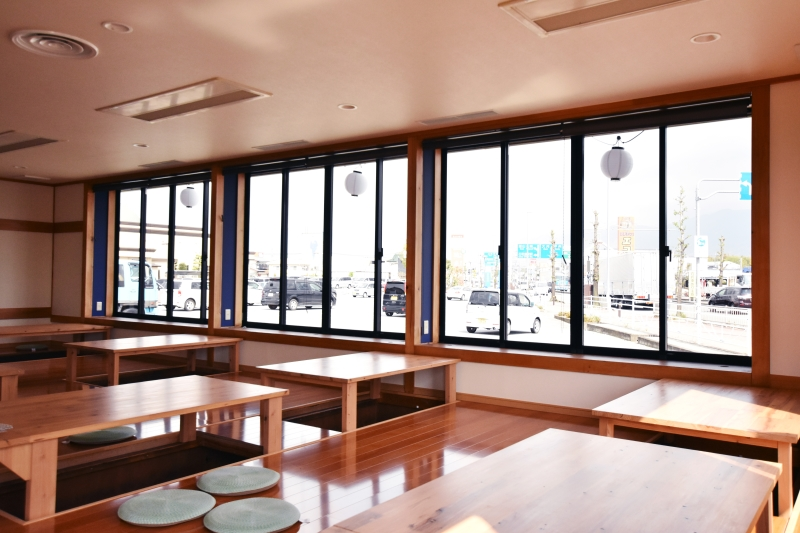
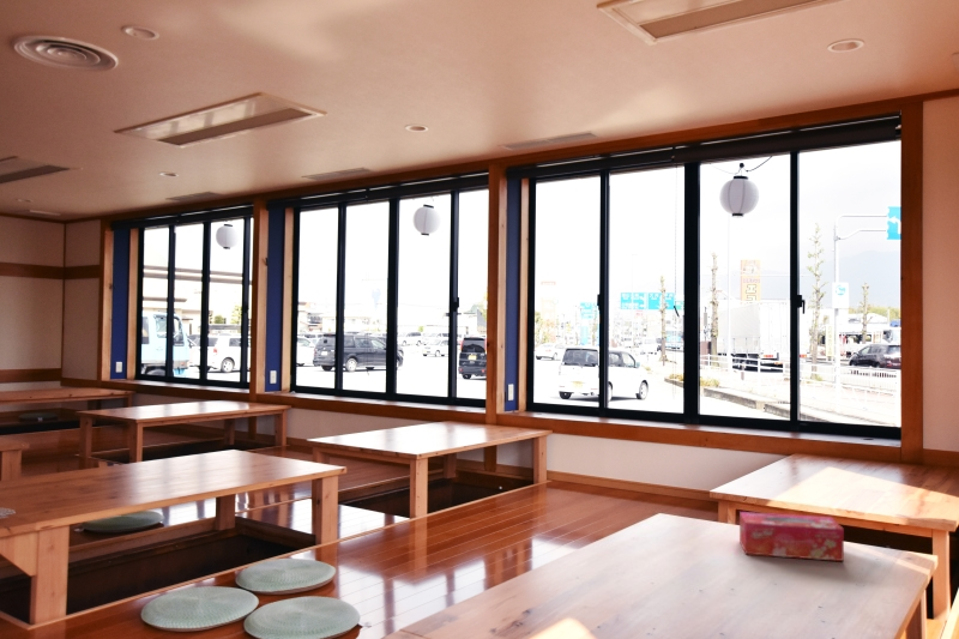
+ tissue box (789, 535)
